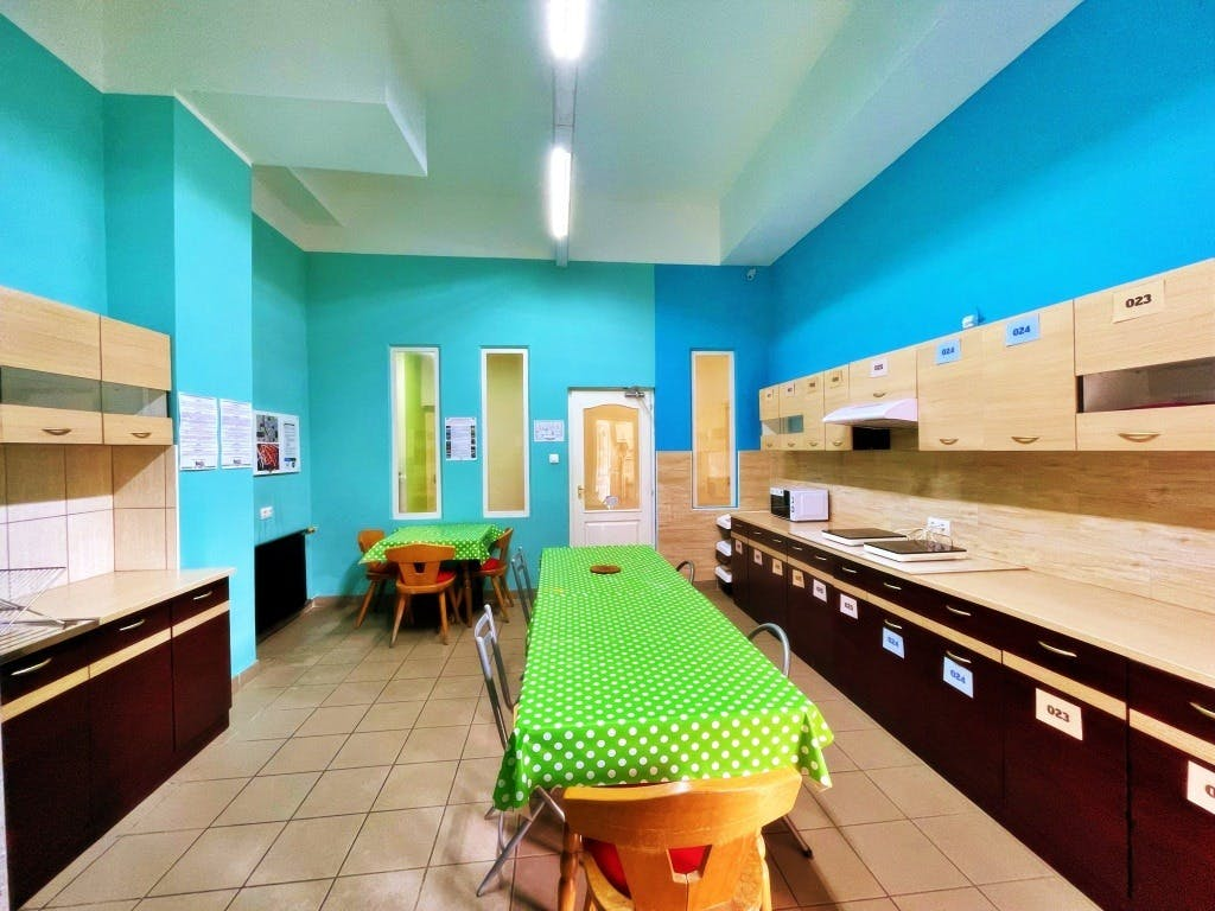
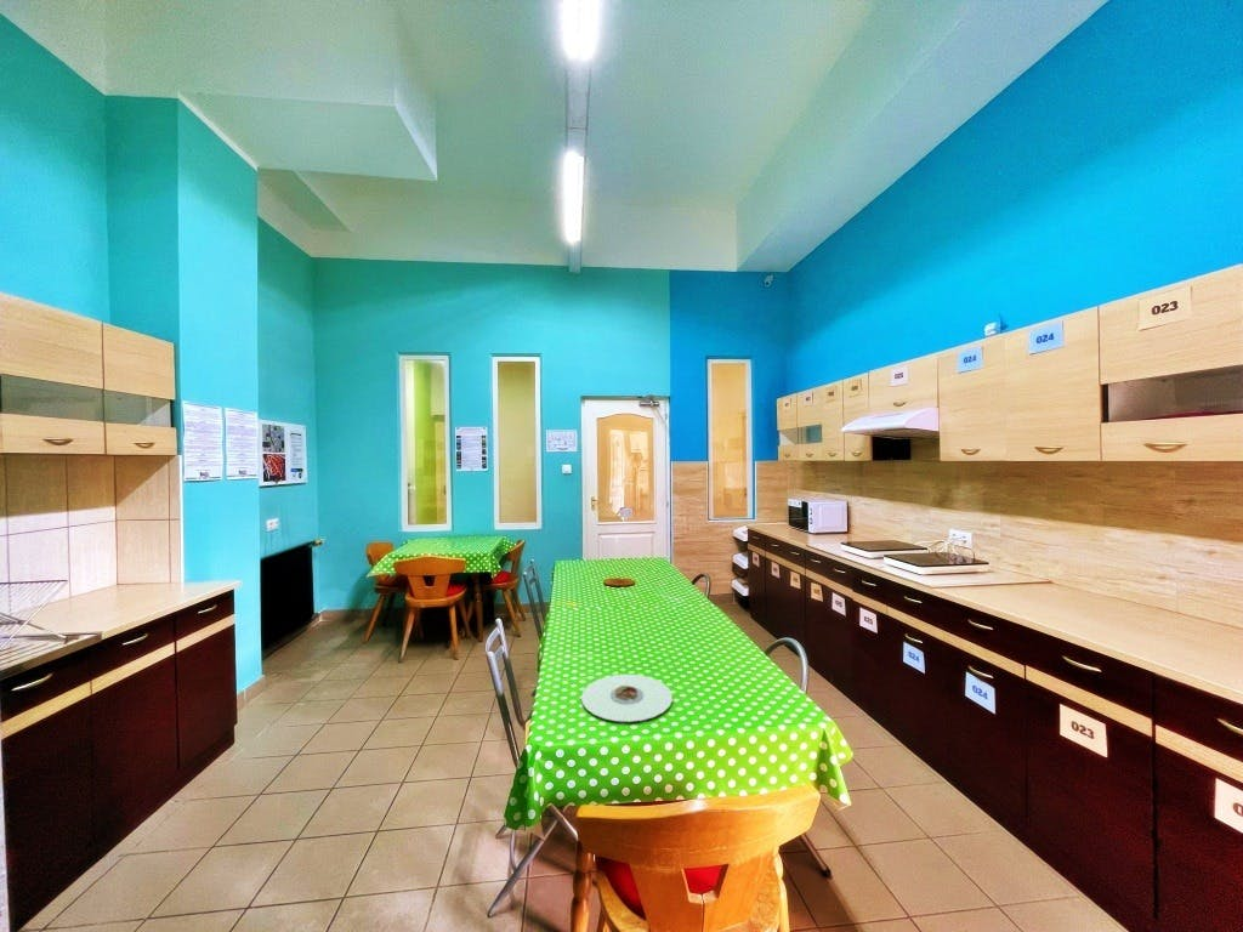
+ plate (626, 692)
